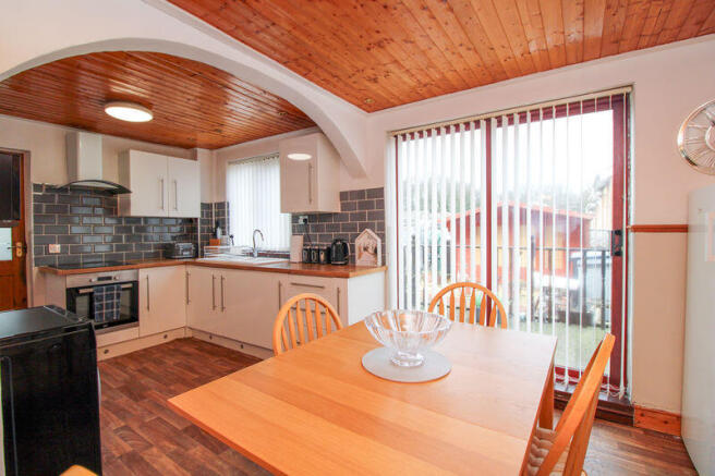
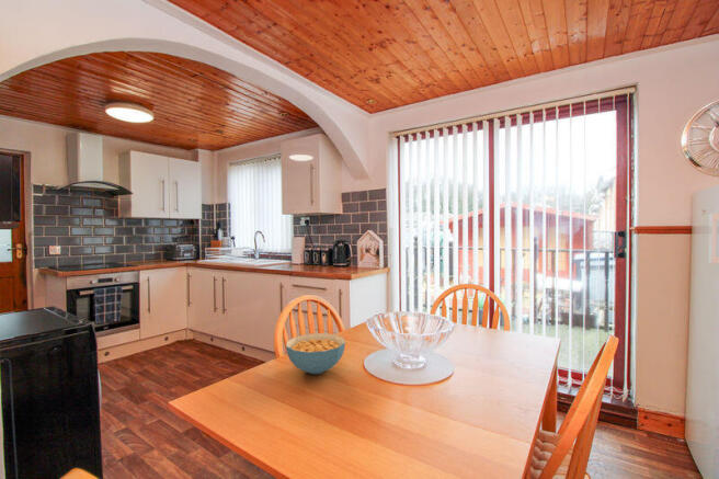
+ cereal bowl (316, 356)
